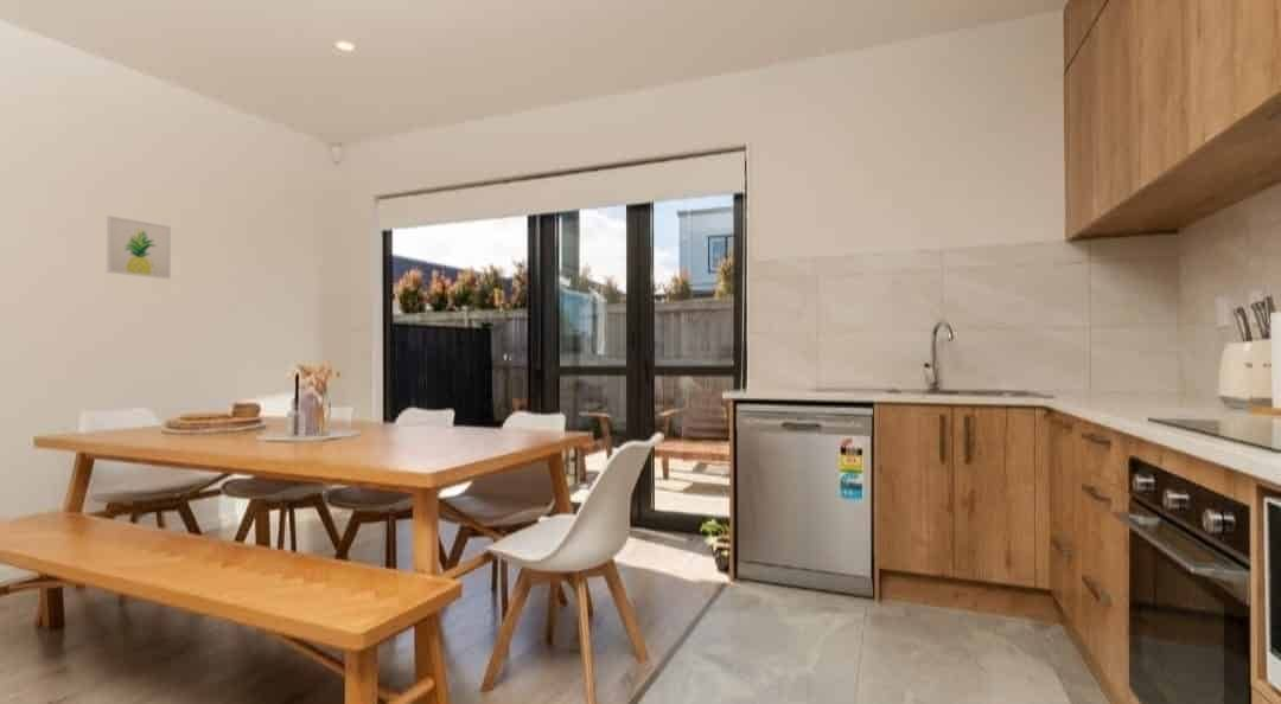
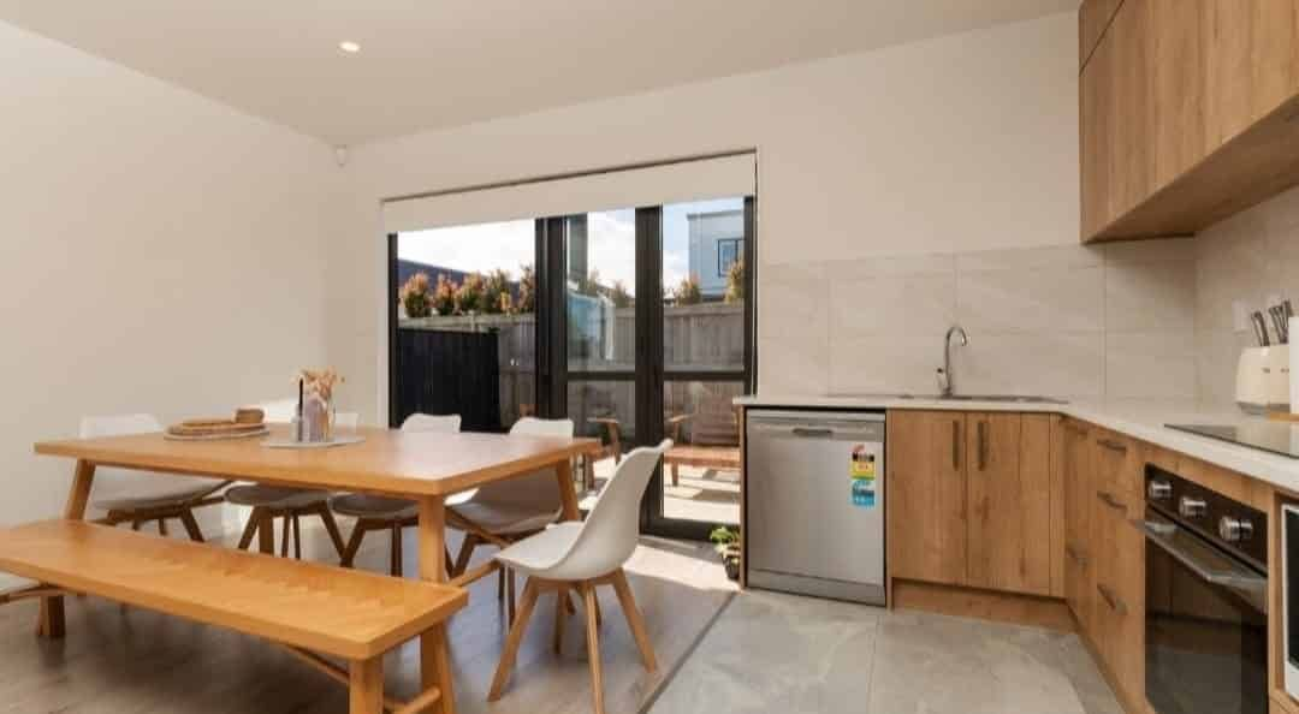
- wall art (139, 248)
